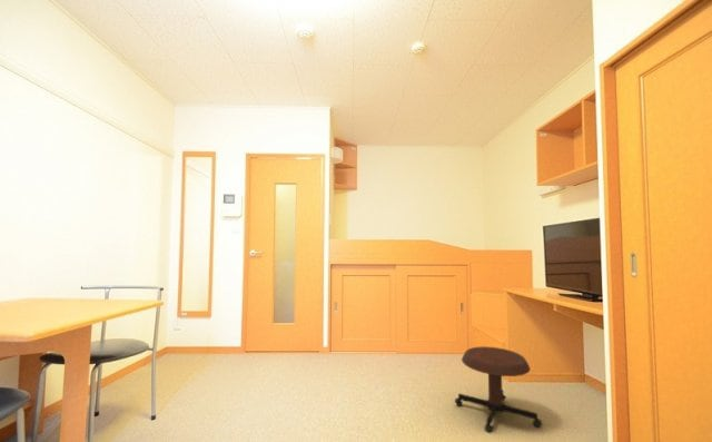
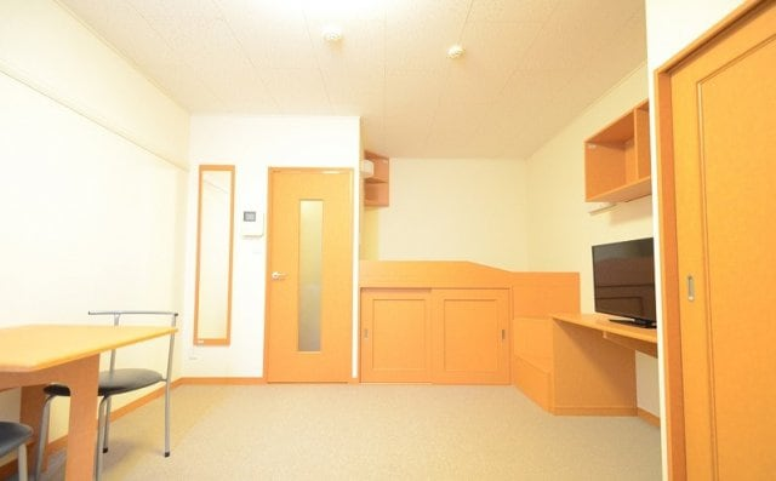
- stool (494, 384)
